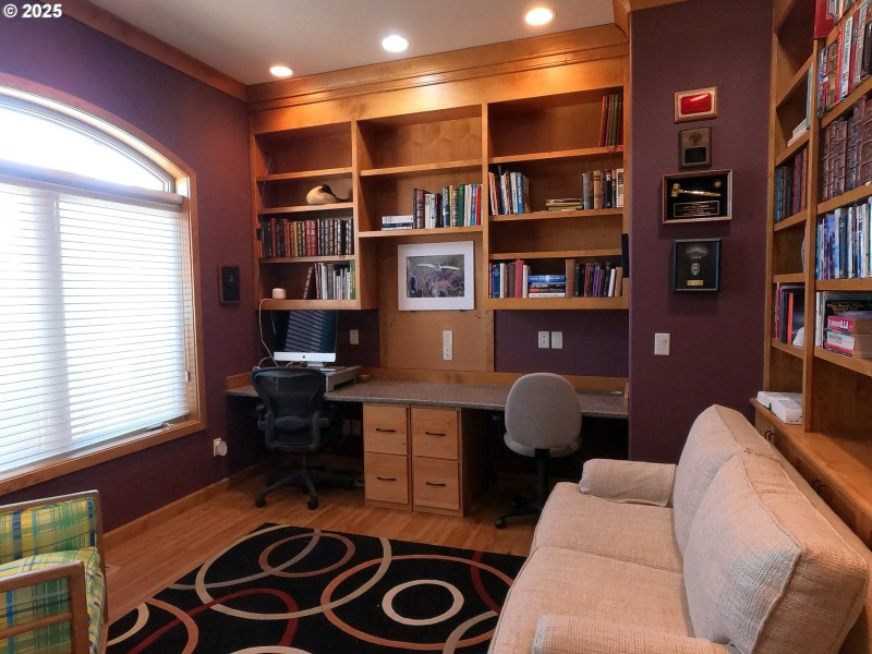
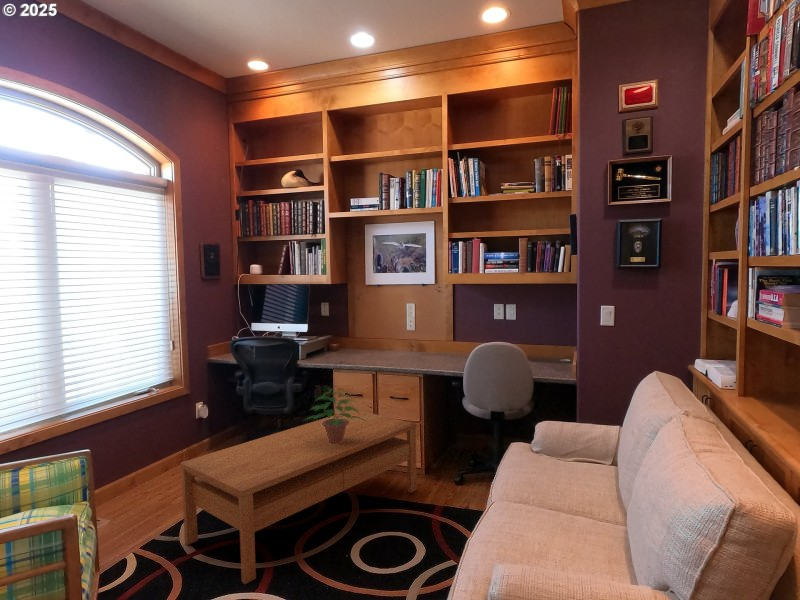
+ potted plant (334, 412)
+ coffee table (311, 477)
